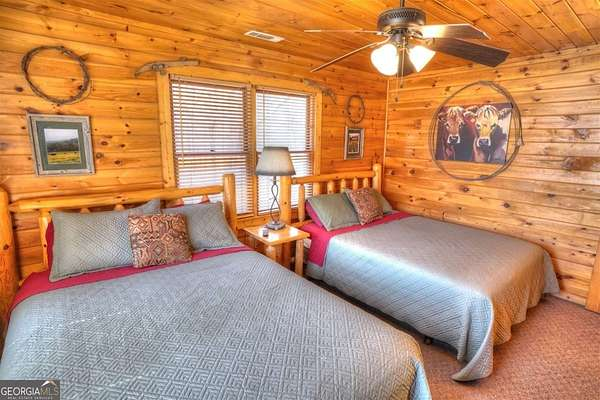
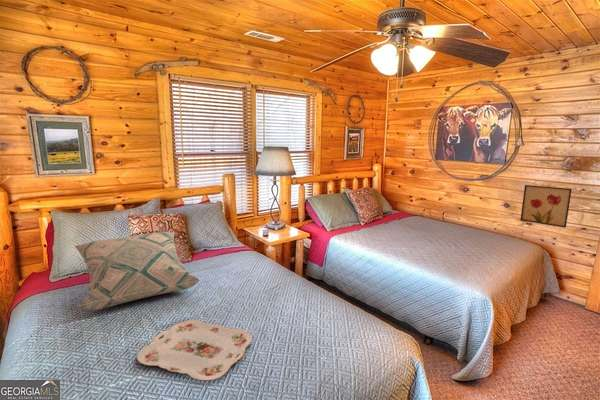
+ decorative pillow (135, 265)
+ serving tray (197, 347)
+ wall art (545, 205)
